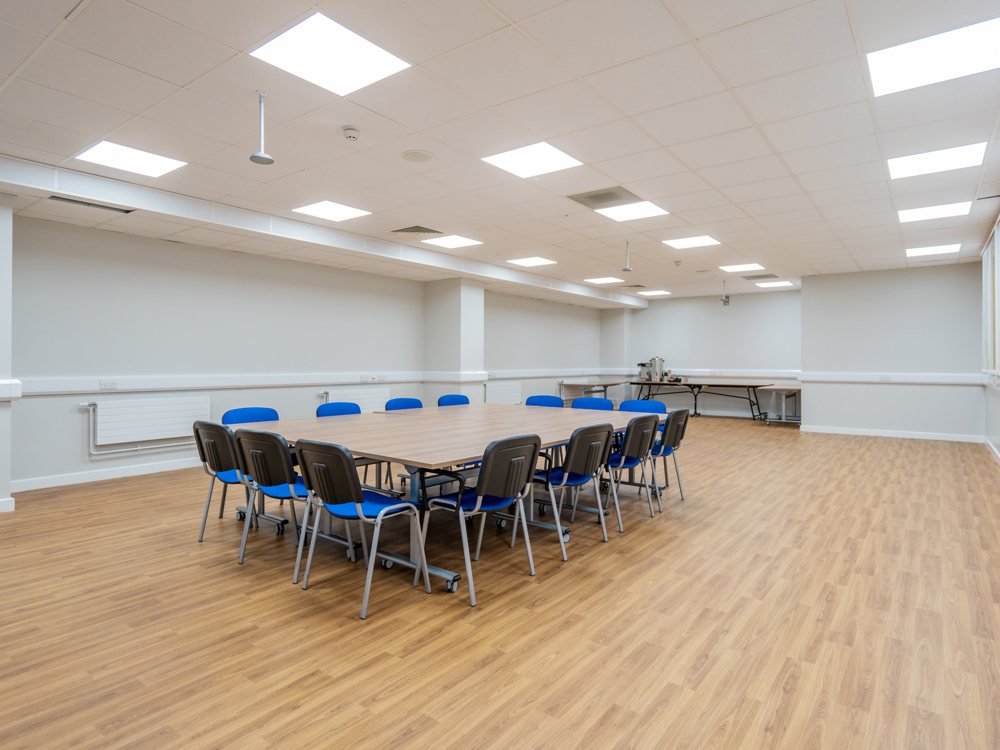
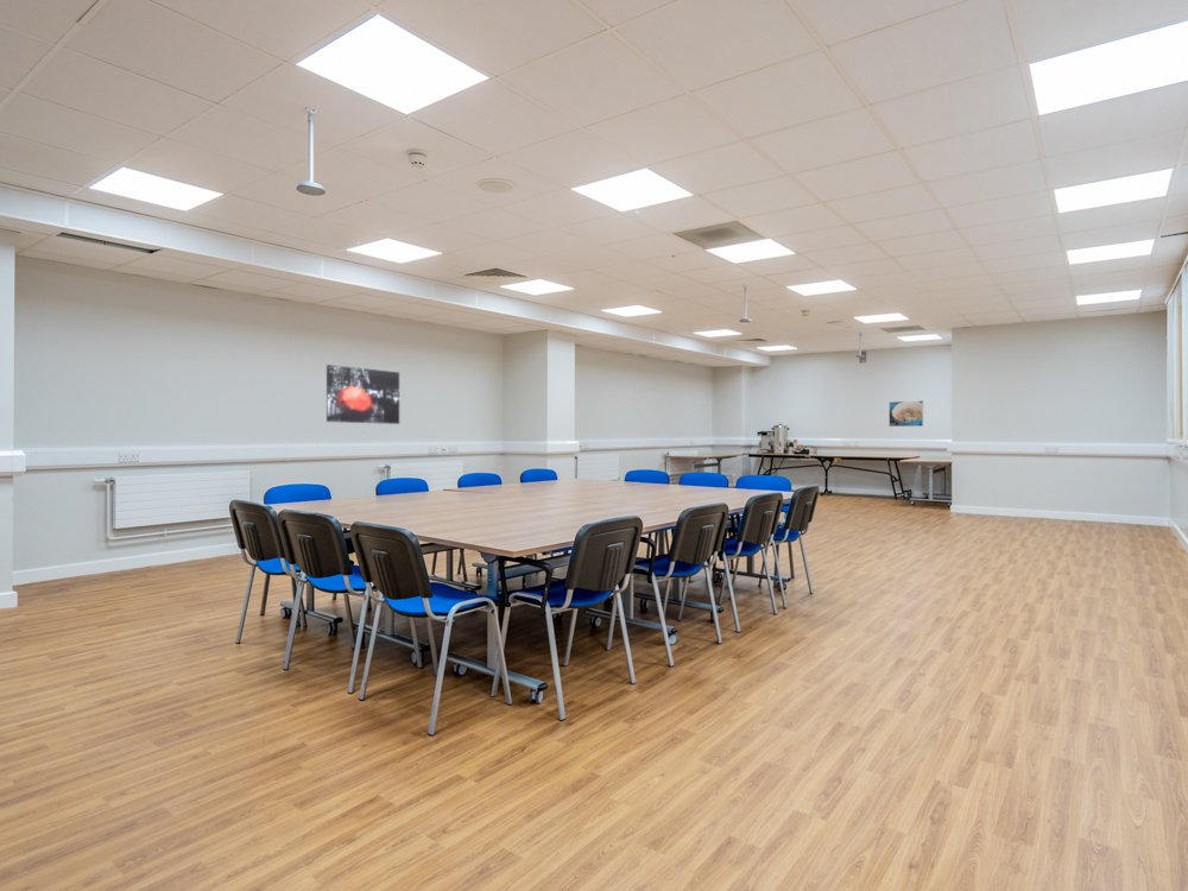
+ wall art (365, 396)
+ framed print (905, 413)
